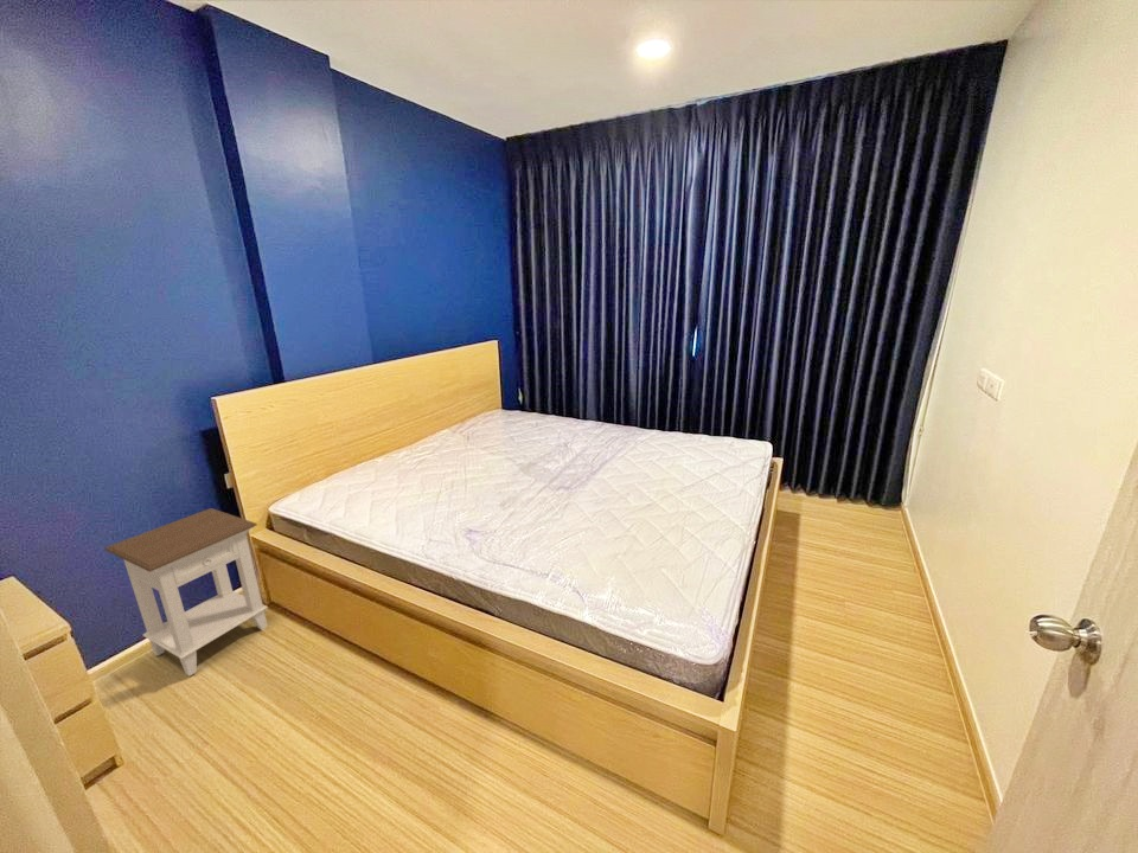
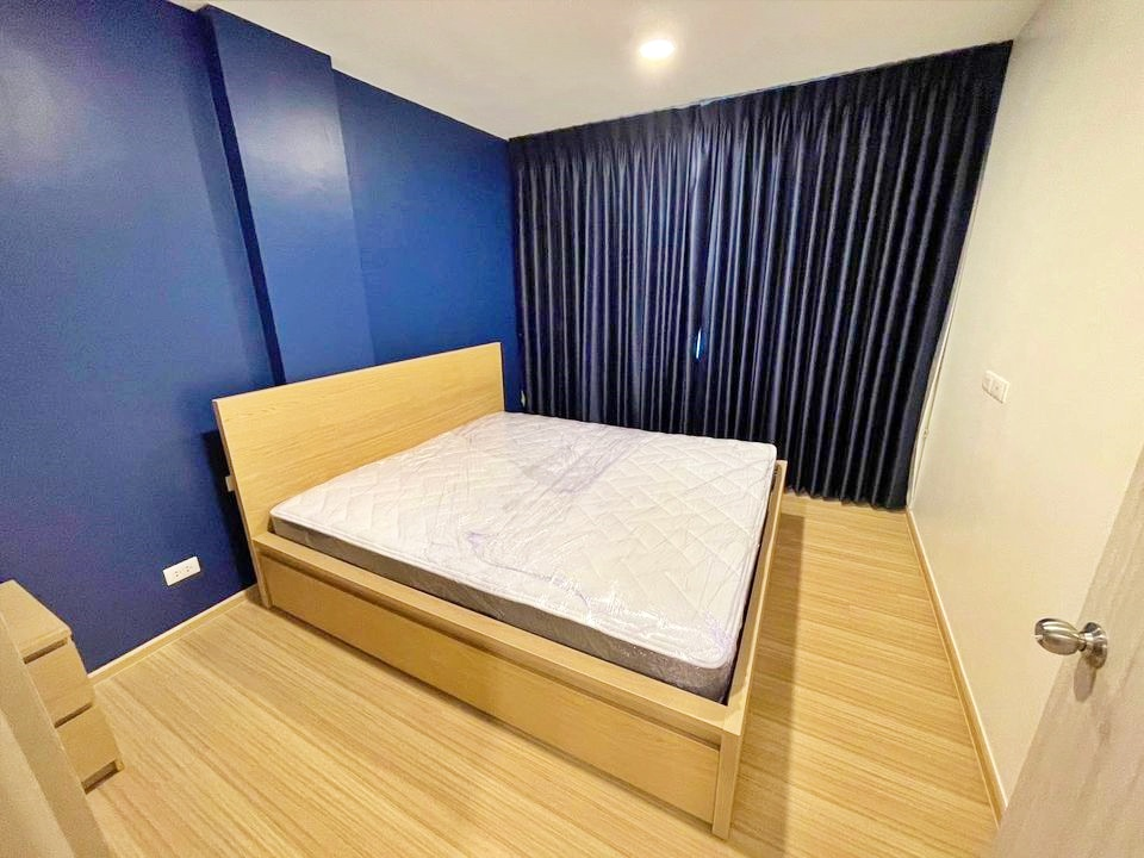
- nightstand (194, 578)
